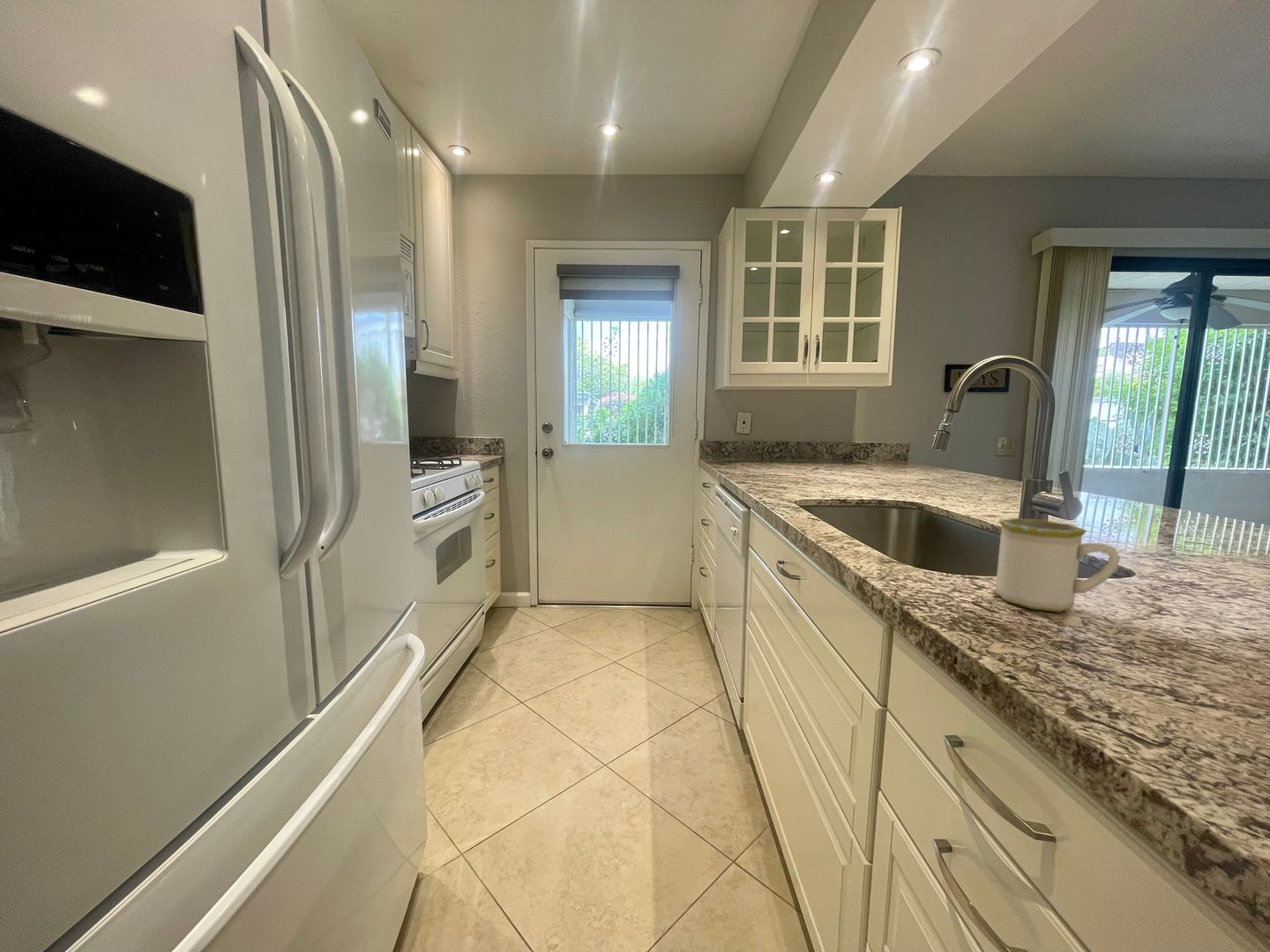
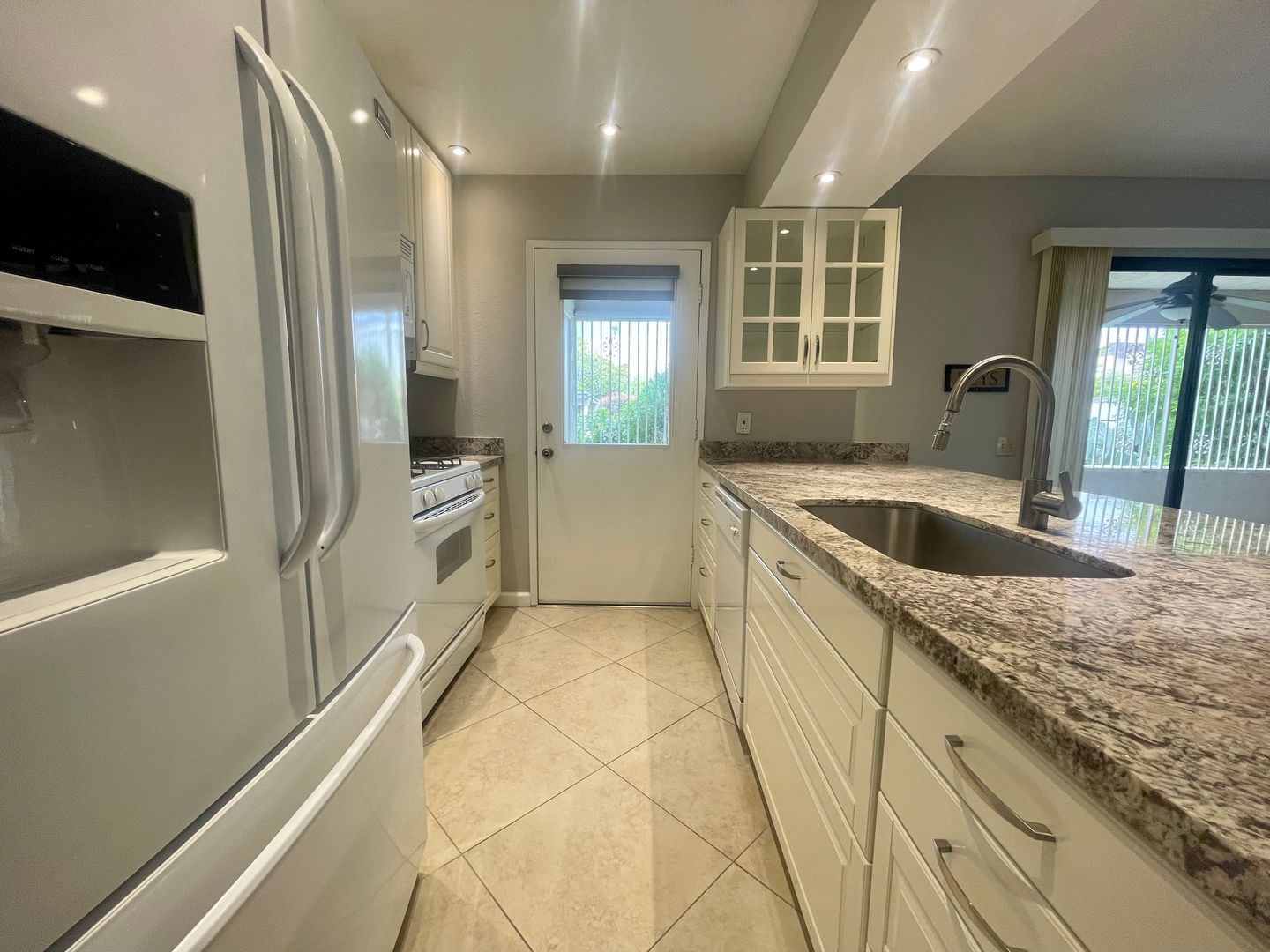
- mug (1052, 565)
